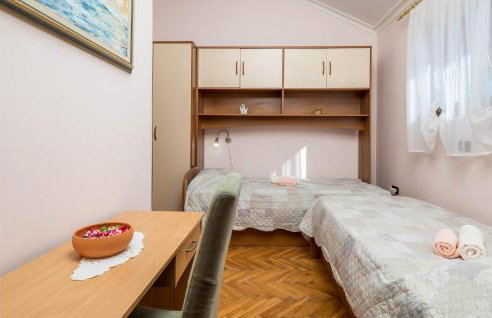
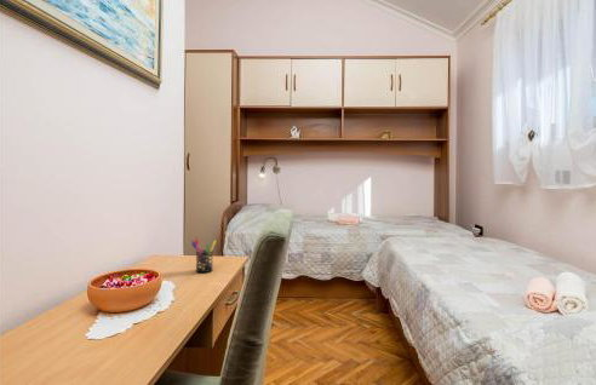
+ pen holder (204, 254)
